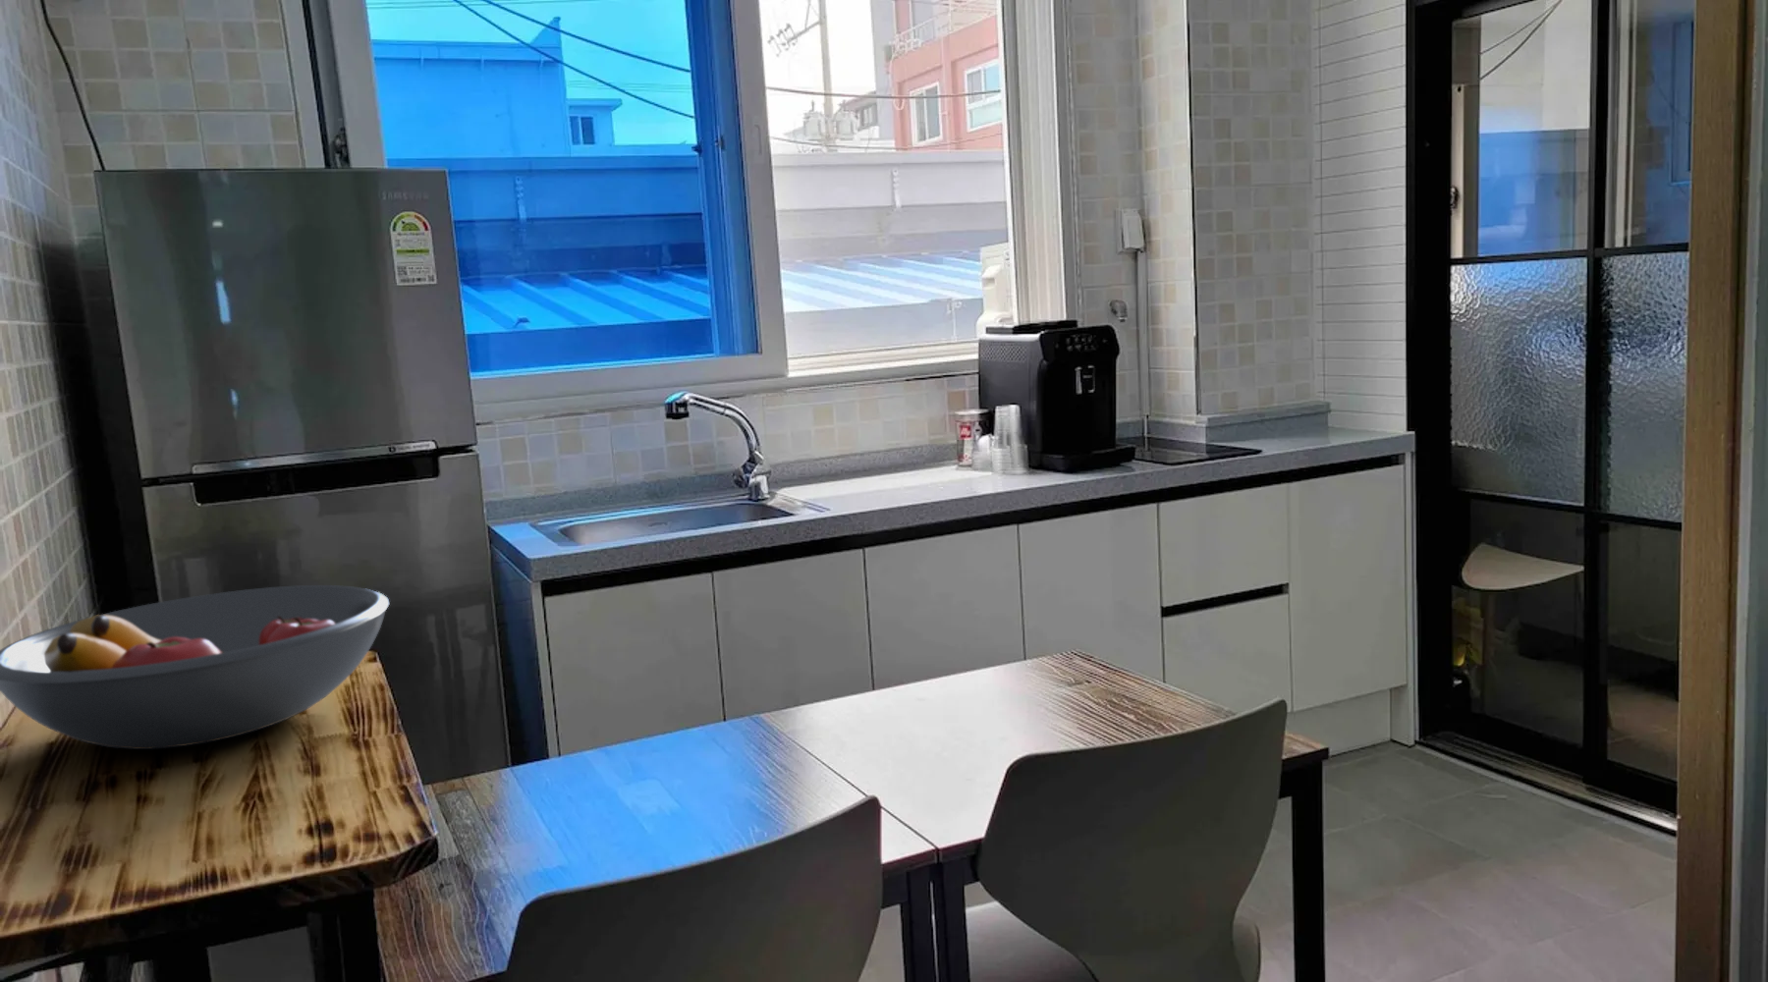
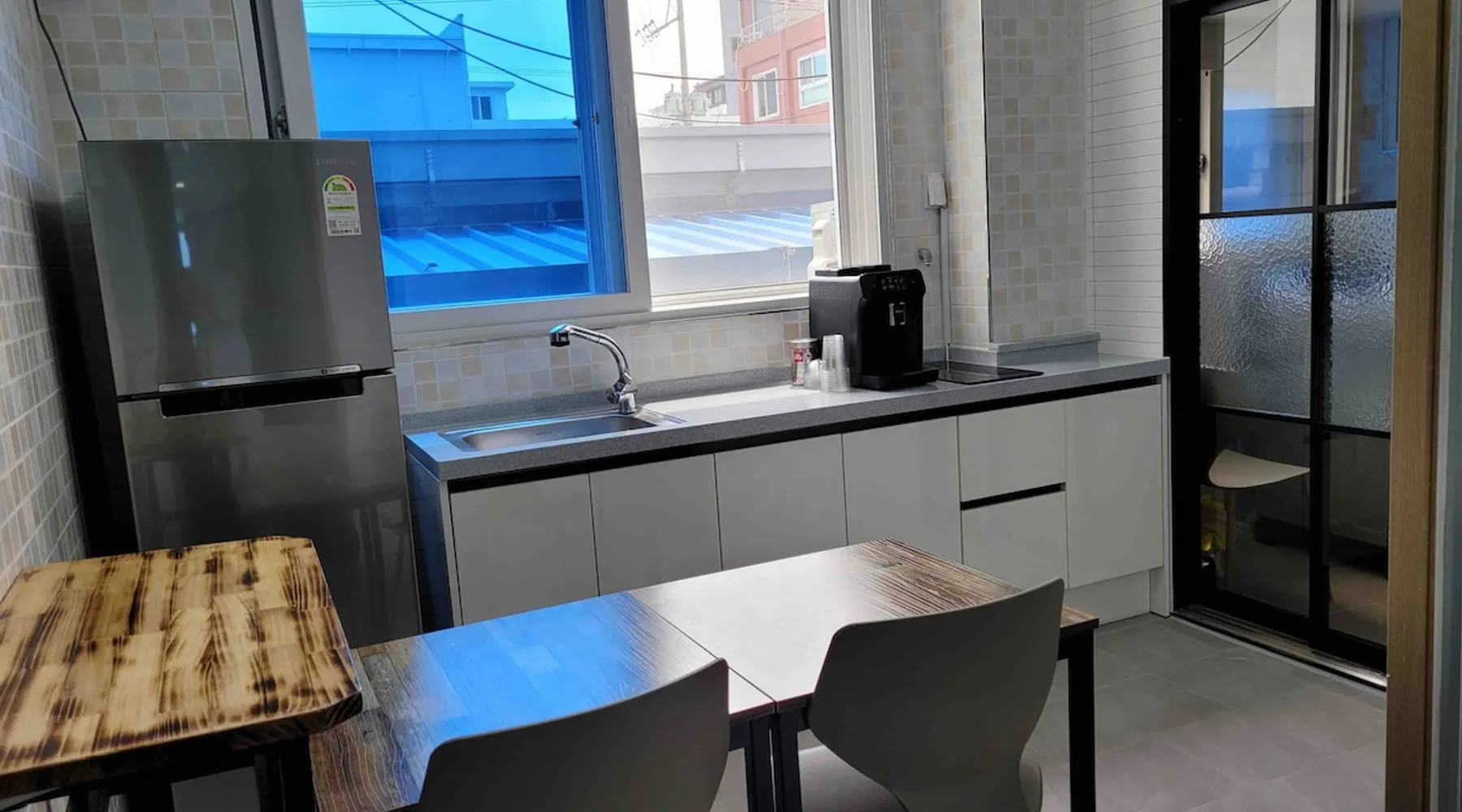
- fruit bowl (203, 660)
